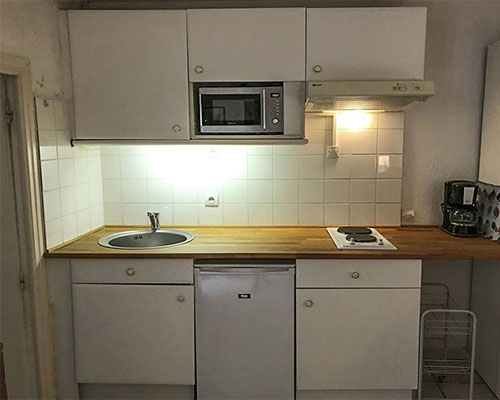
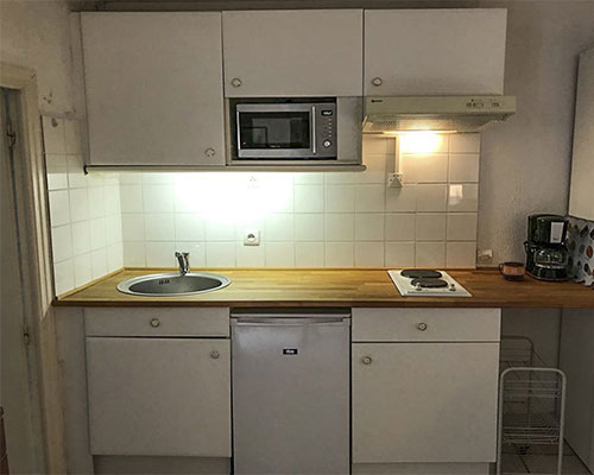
+ cup (512, 271)
